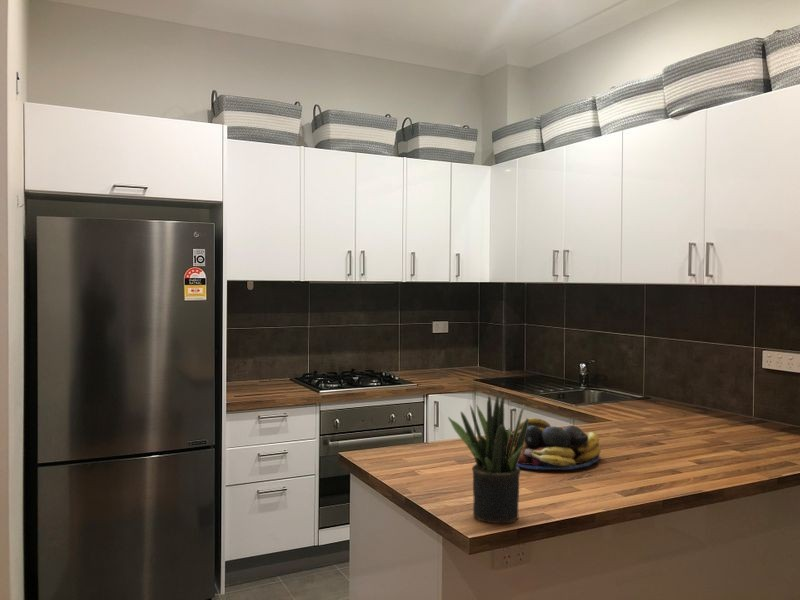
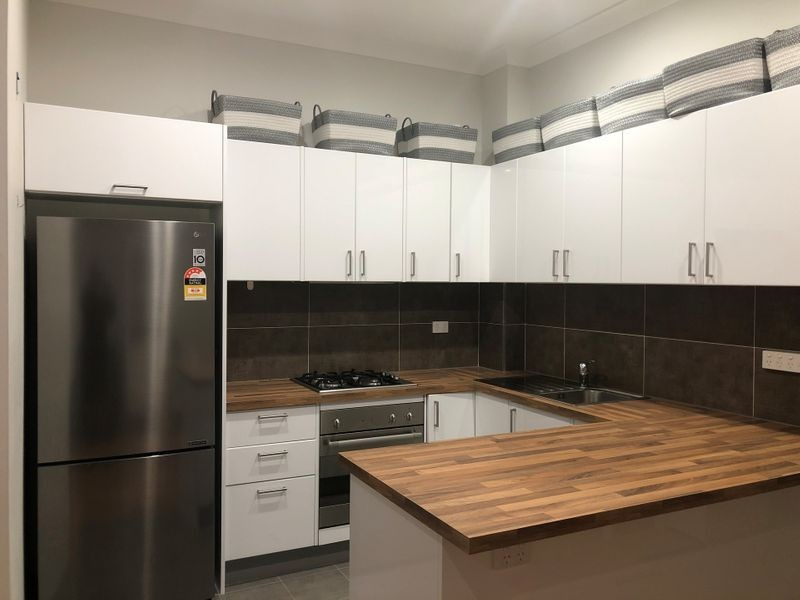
- potted plant (490, 454)
- fruit bowl (543, 437)
